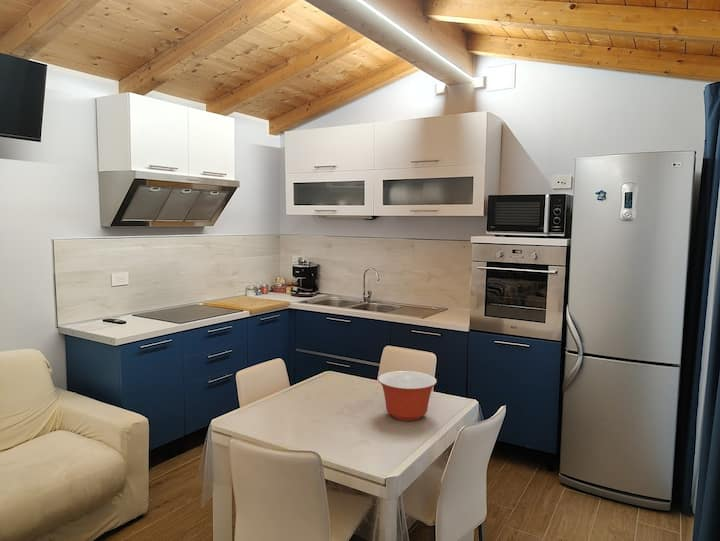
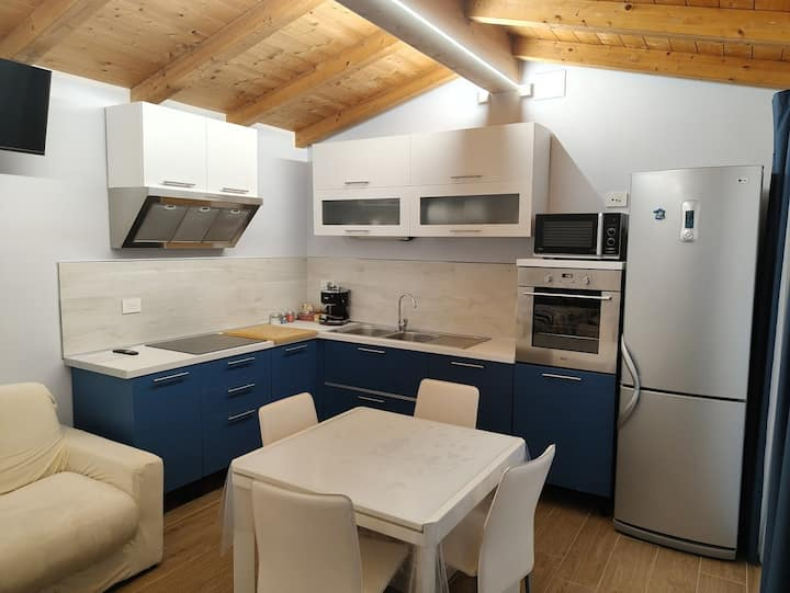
- mixing bowl (406, 397)
